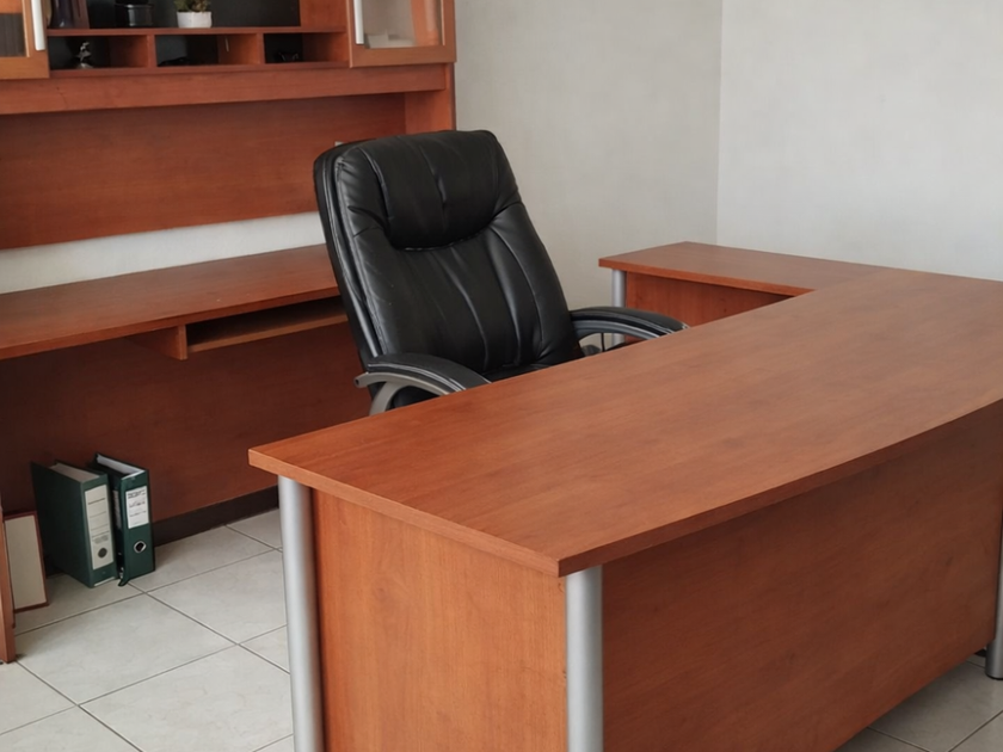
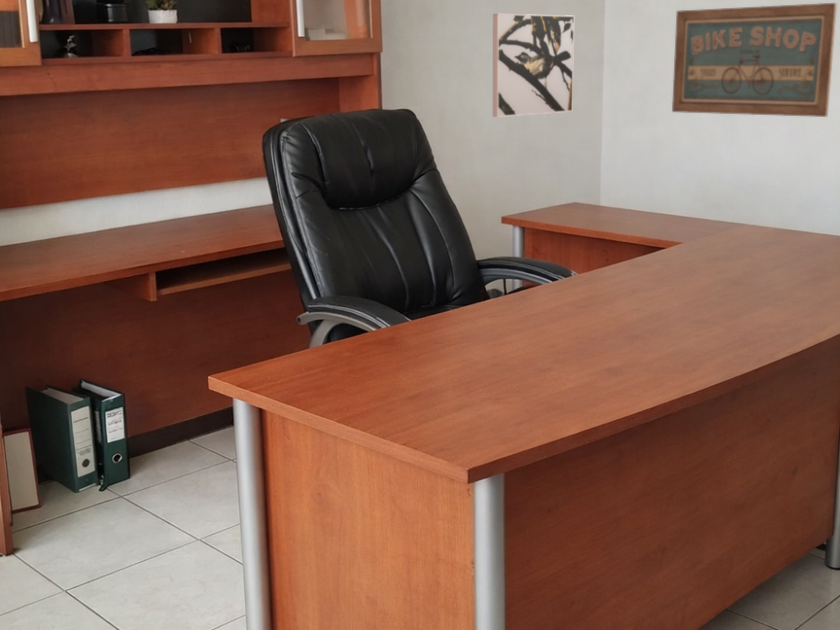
+ wall art (748, 61)
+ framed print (534, 65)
